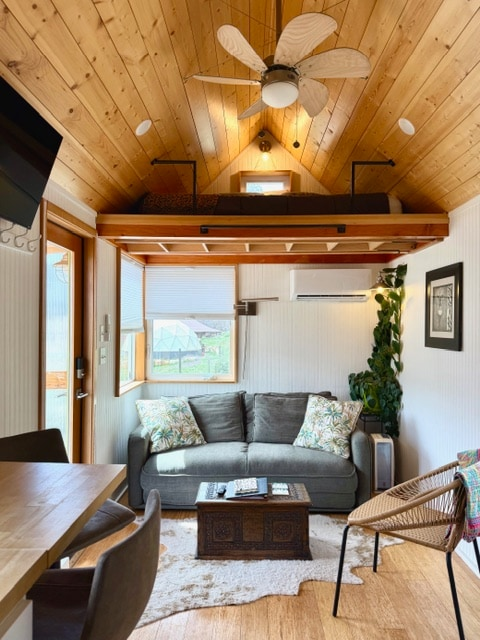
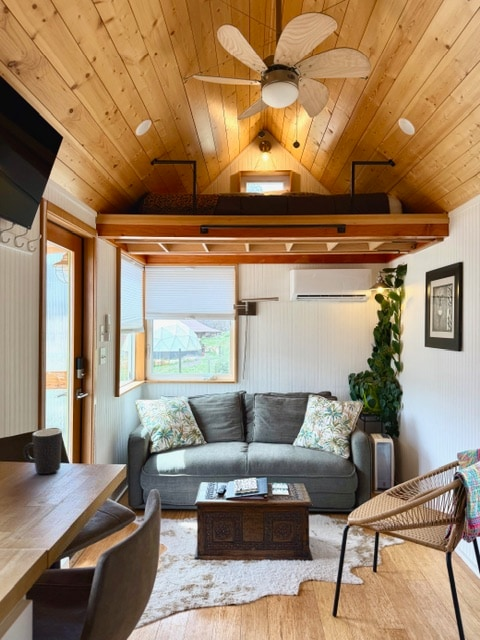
+ mug (42, 452)
